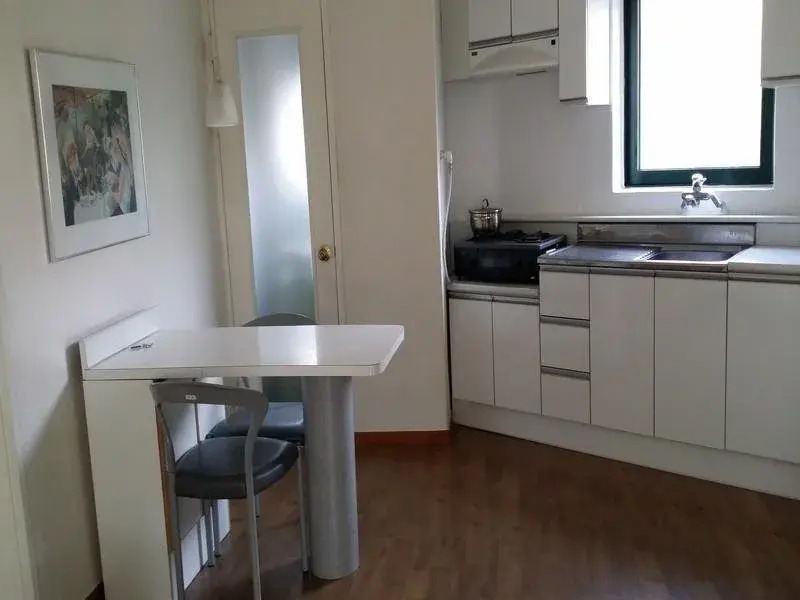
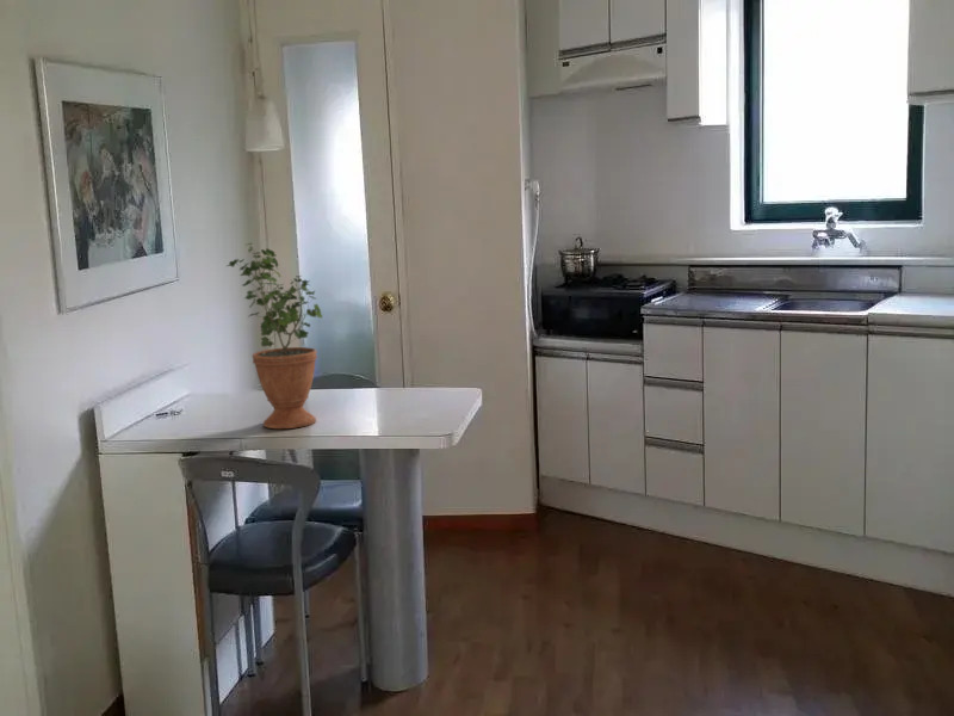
+ potted plant (278, 334)
